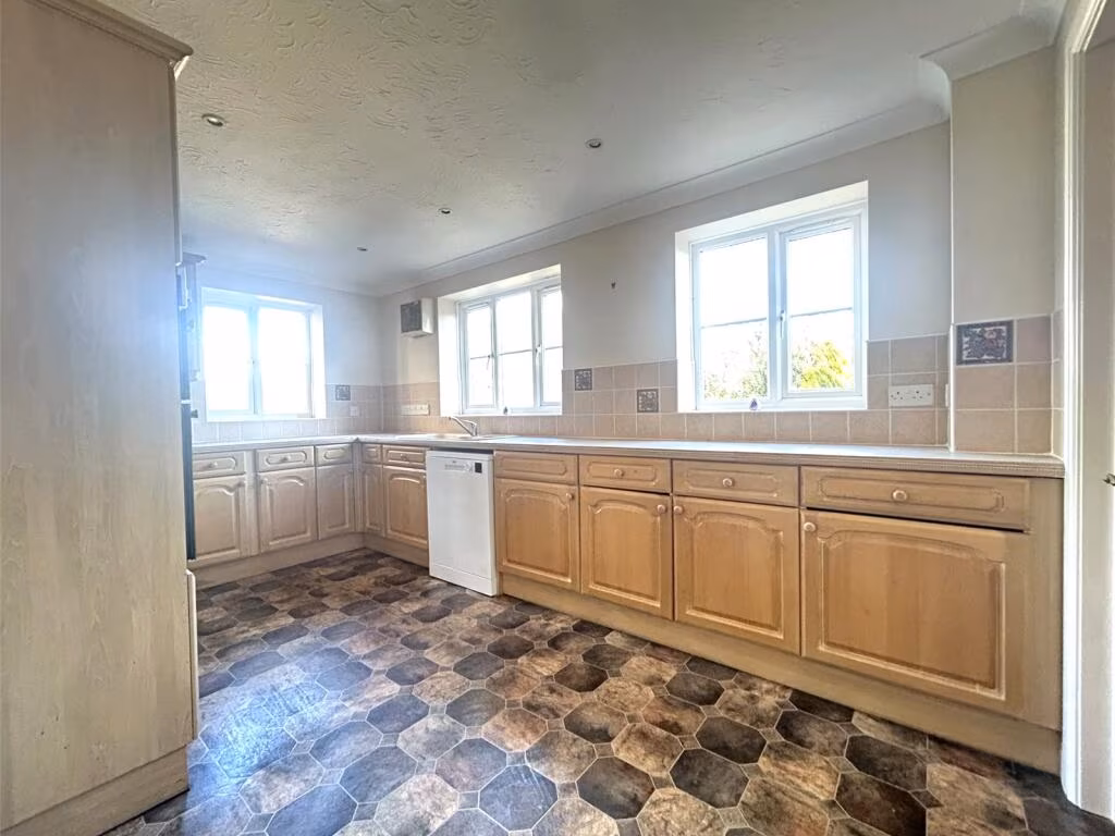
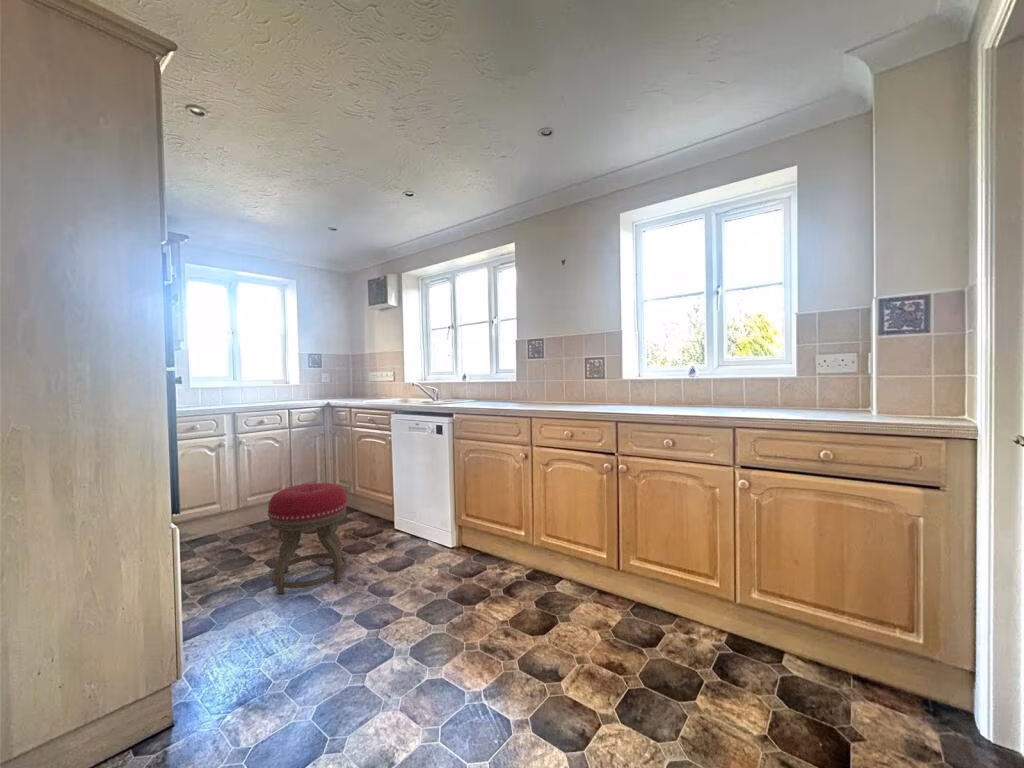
+ stool (307, 529)
